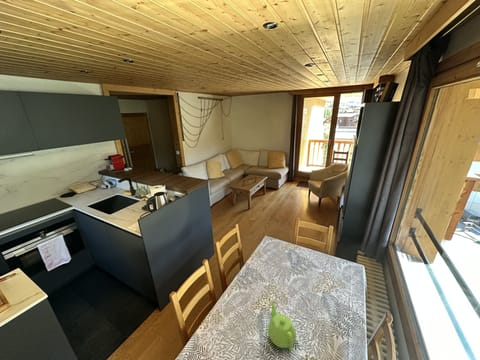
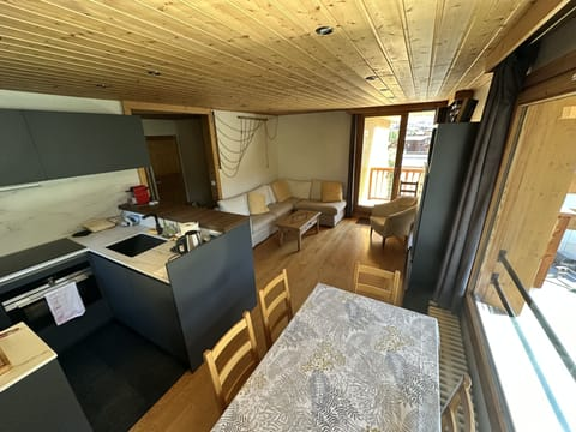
- teapot (281, 326)
